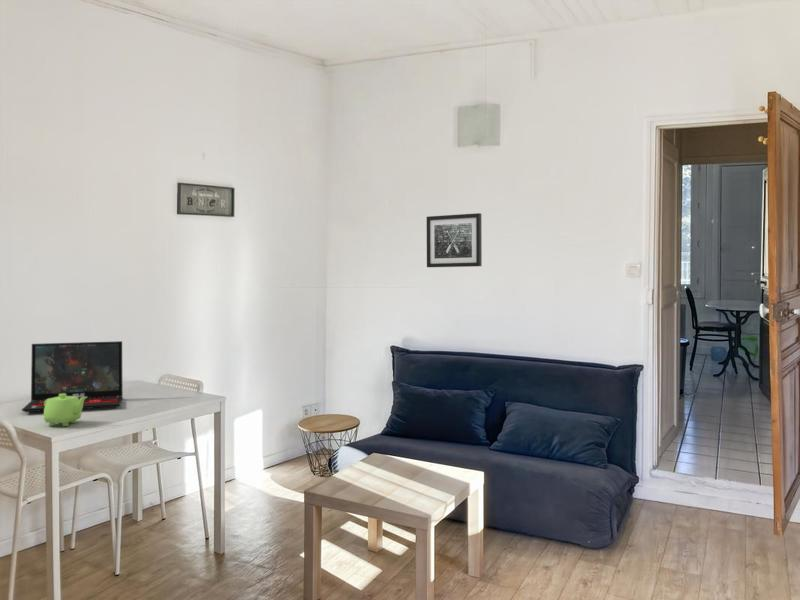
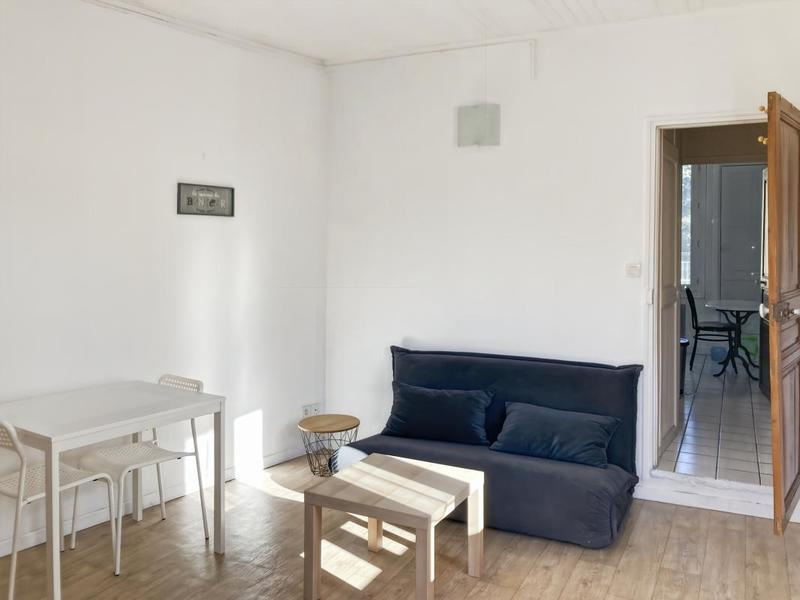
- laptop (75, 374)
- wall art (453, 240)
- teapot (66, 408)
